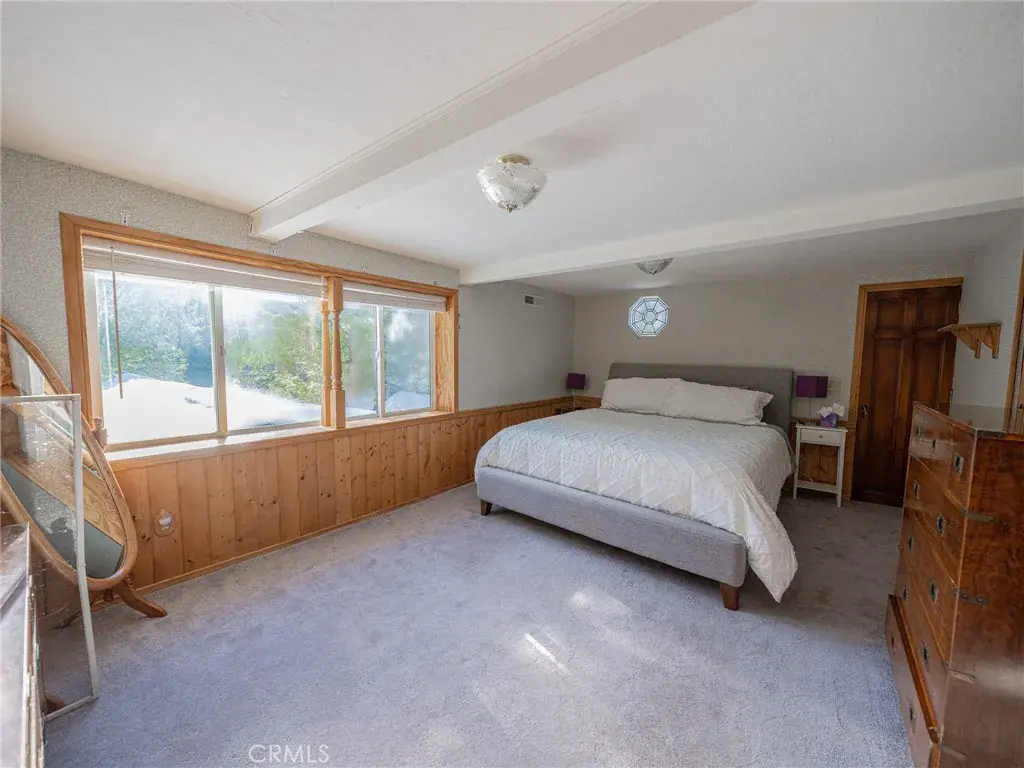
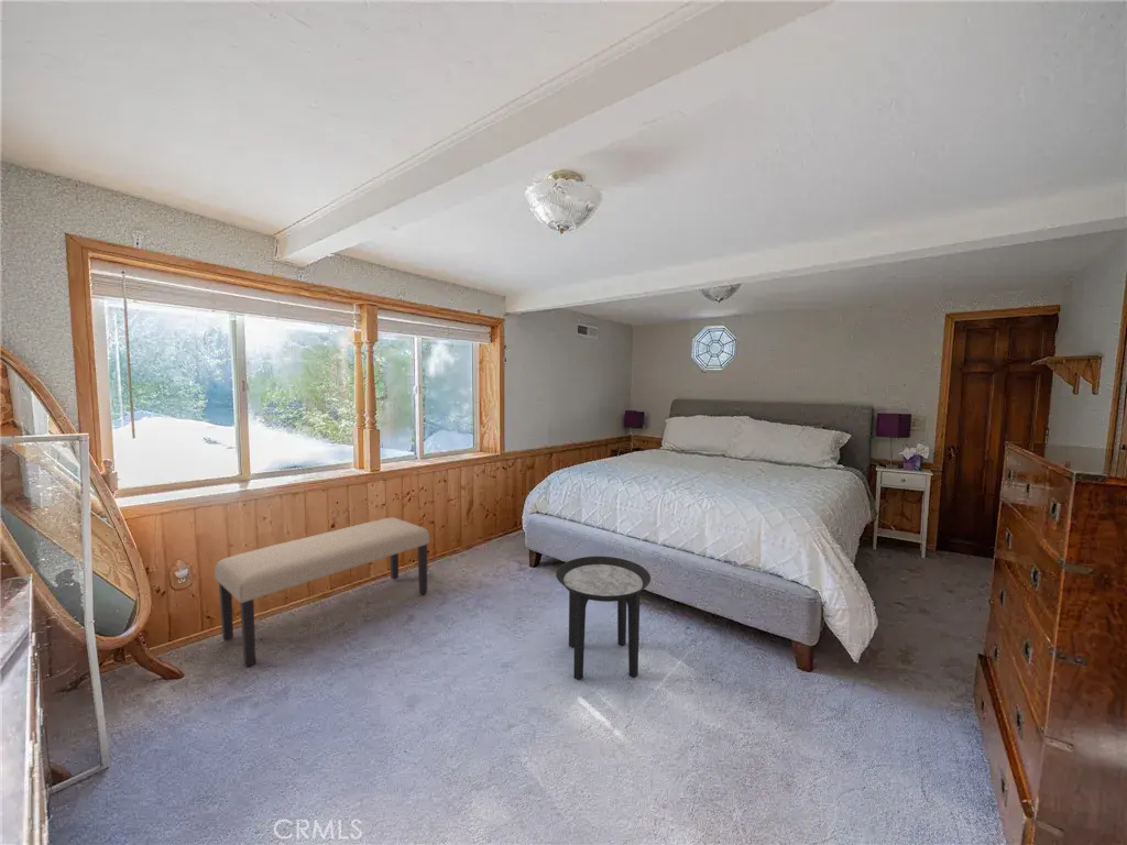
+ bench (332, 573)
+ side table (617, 617)
